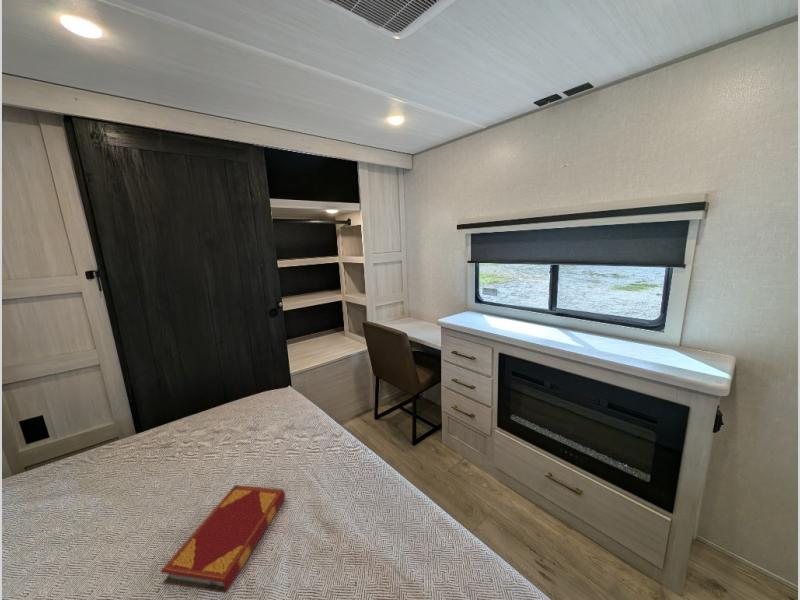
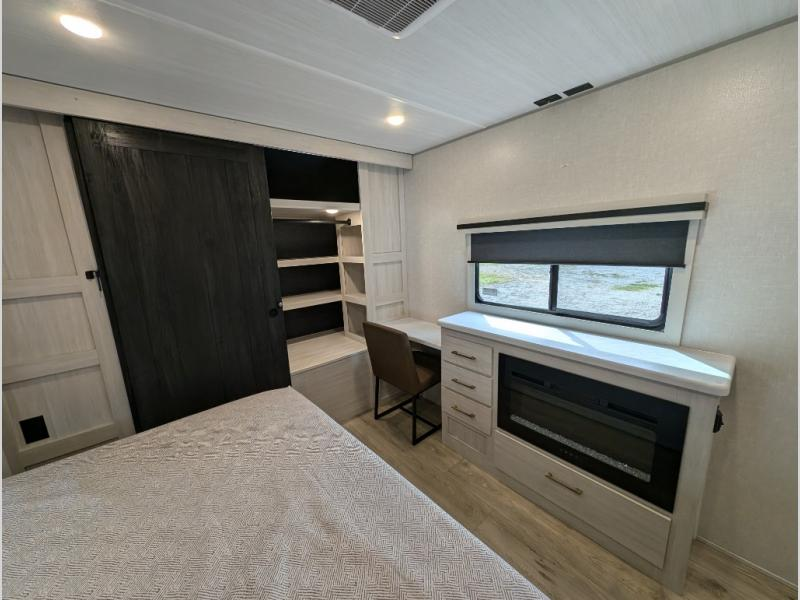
- hardback book (231, 530)
